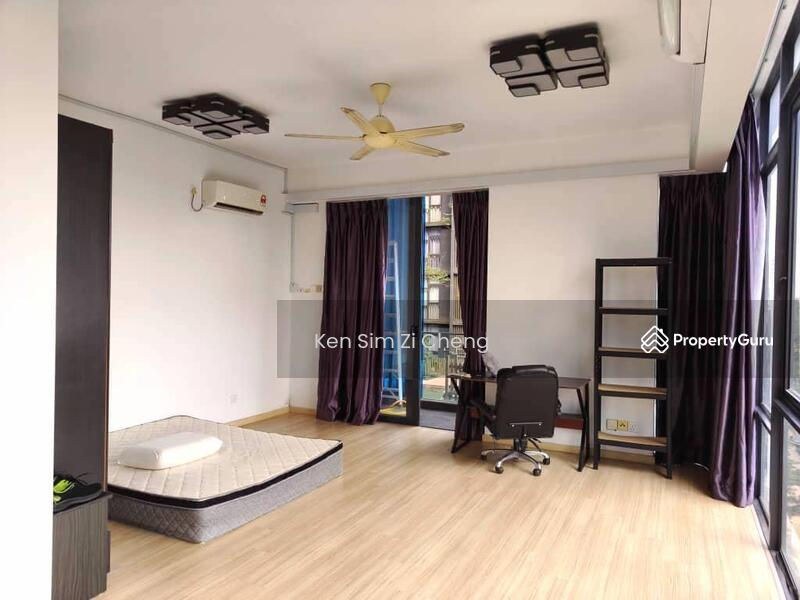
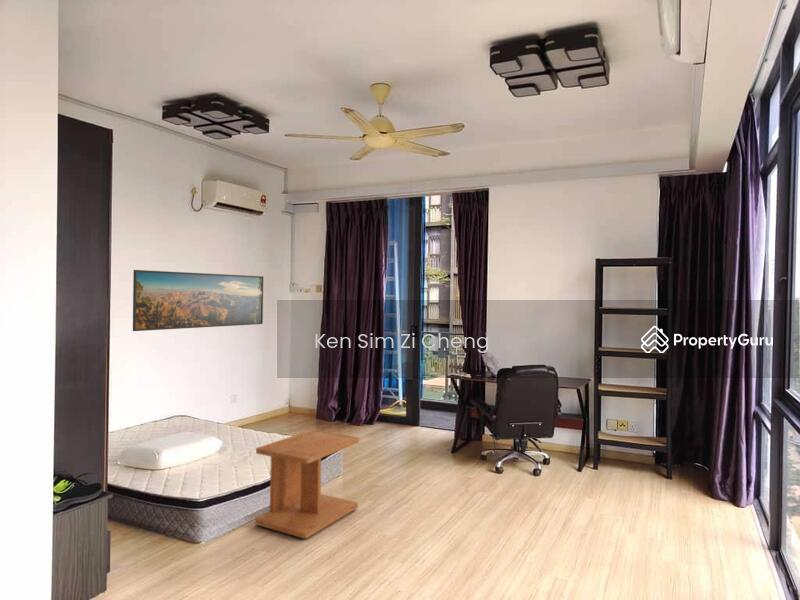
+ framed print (206, 300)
+ side table (308, 480)
